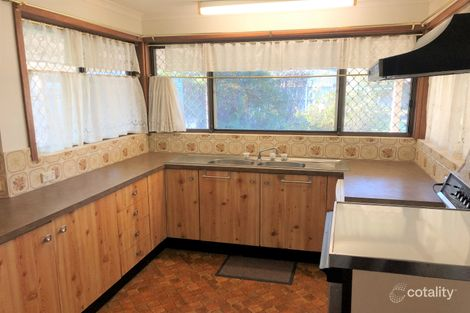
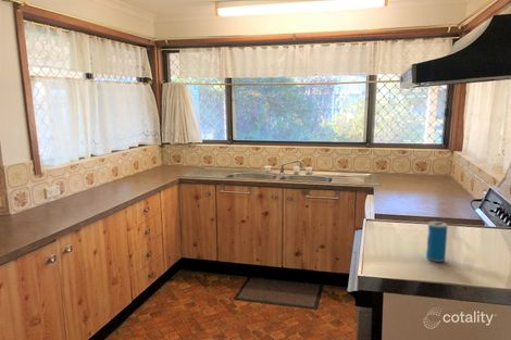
+ beverage can (436, 241)
